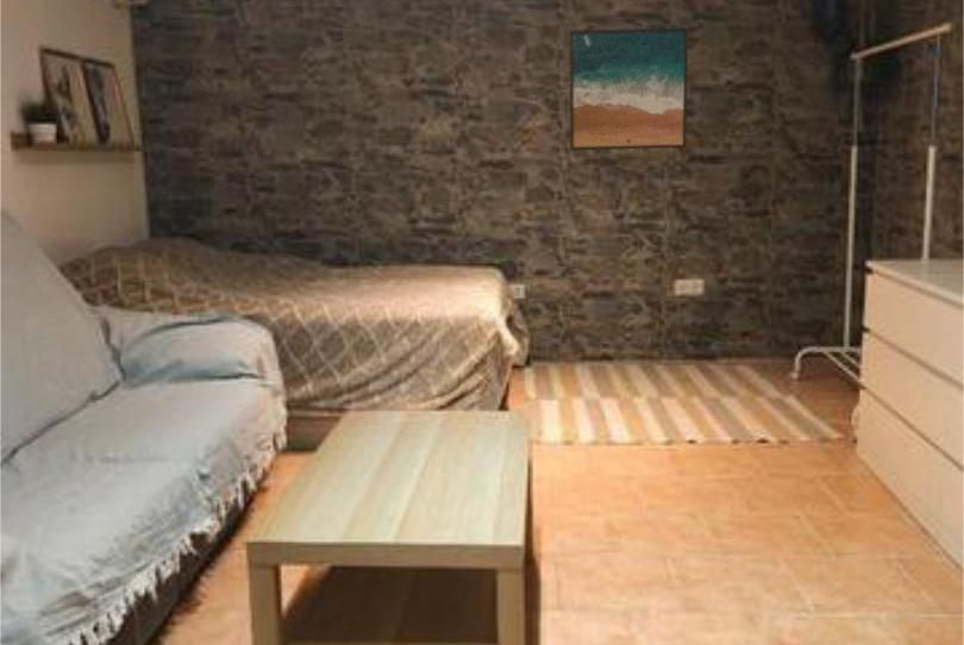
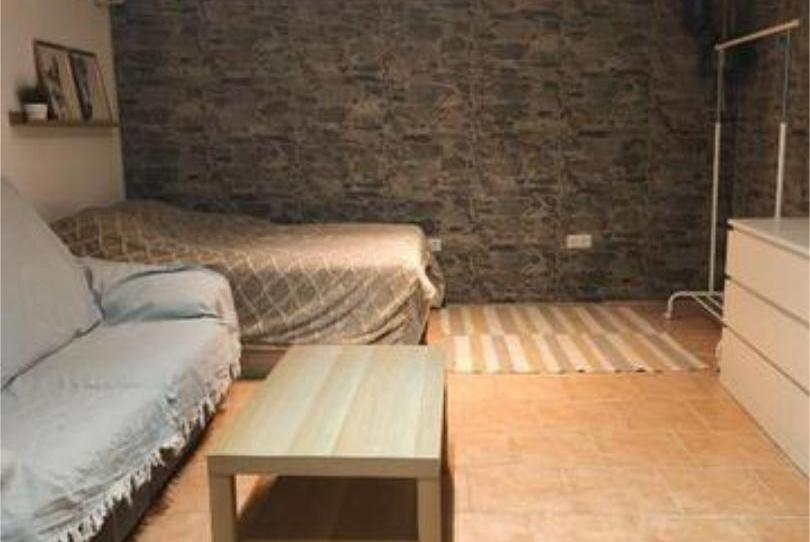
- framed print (627, 89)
